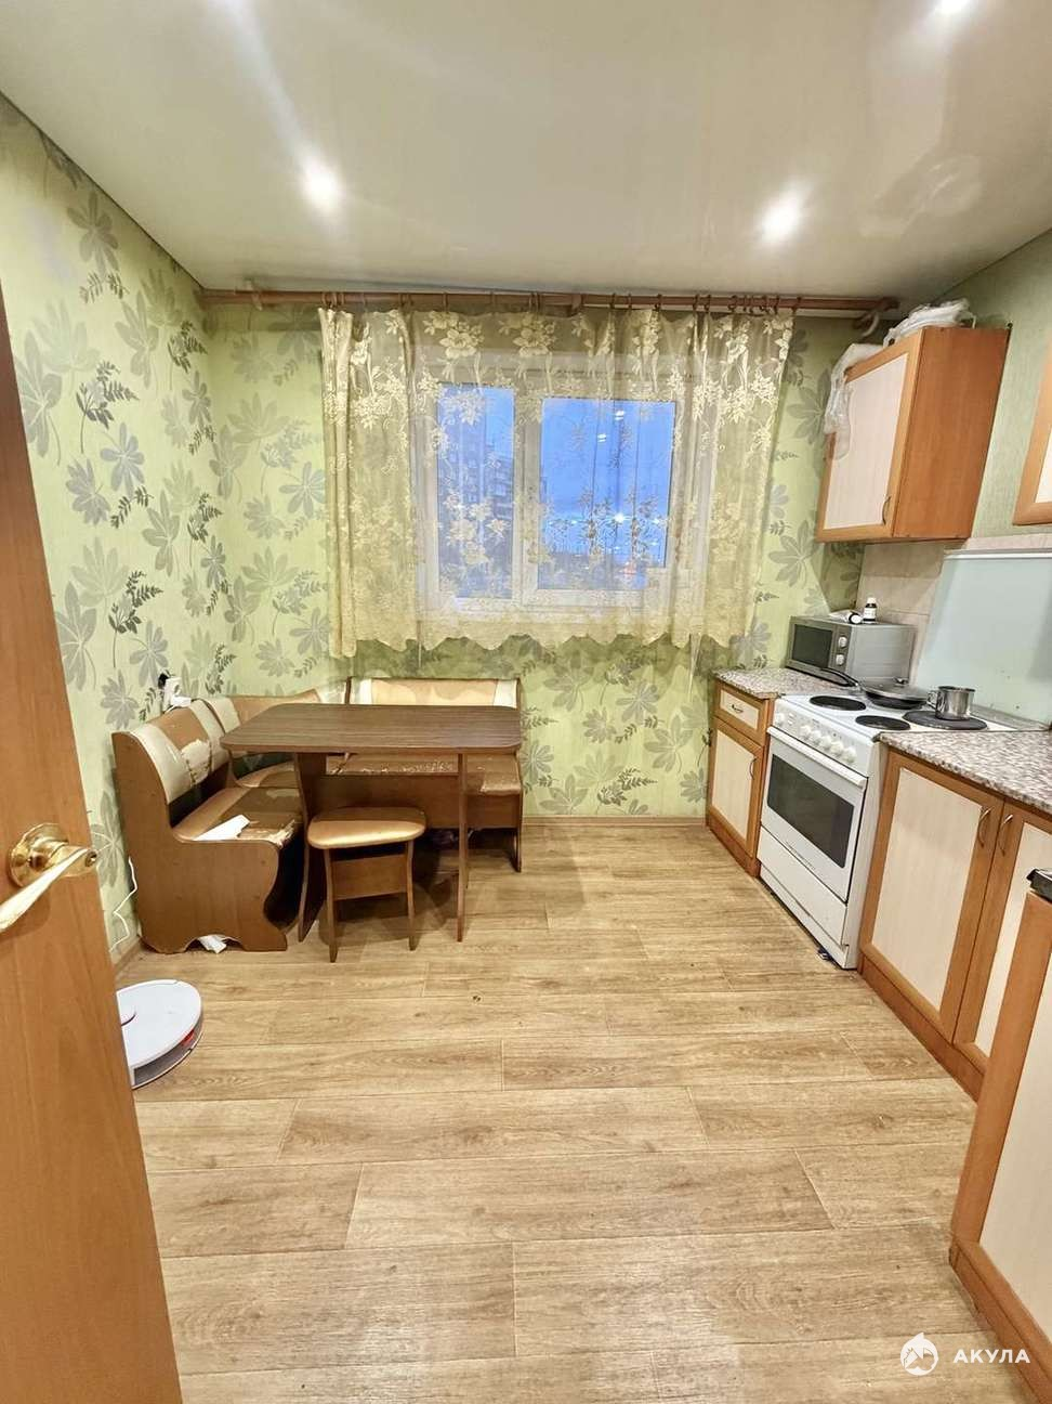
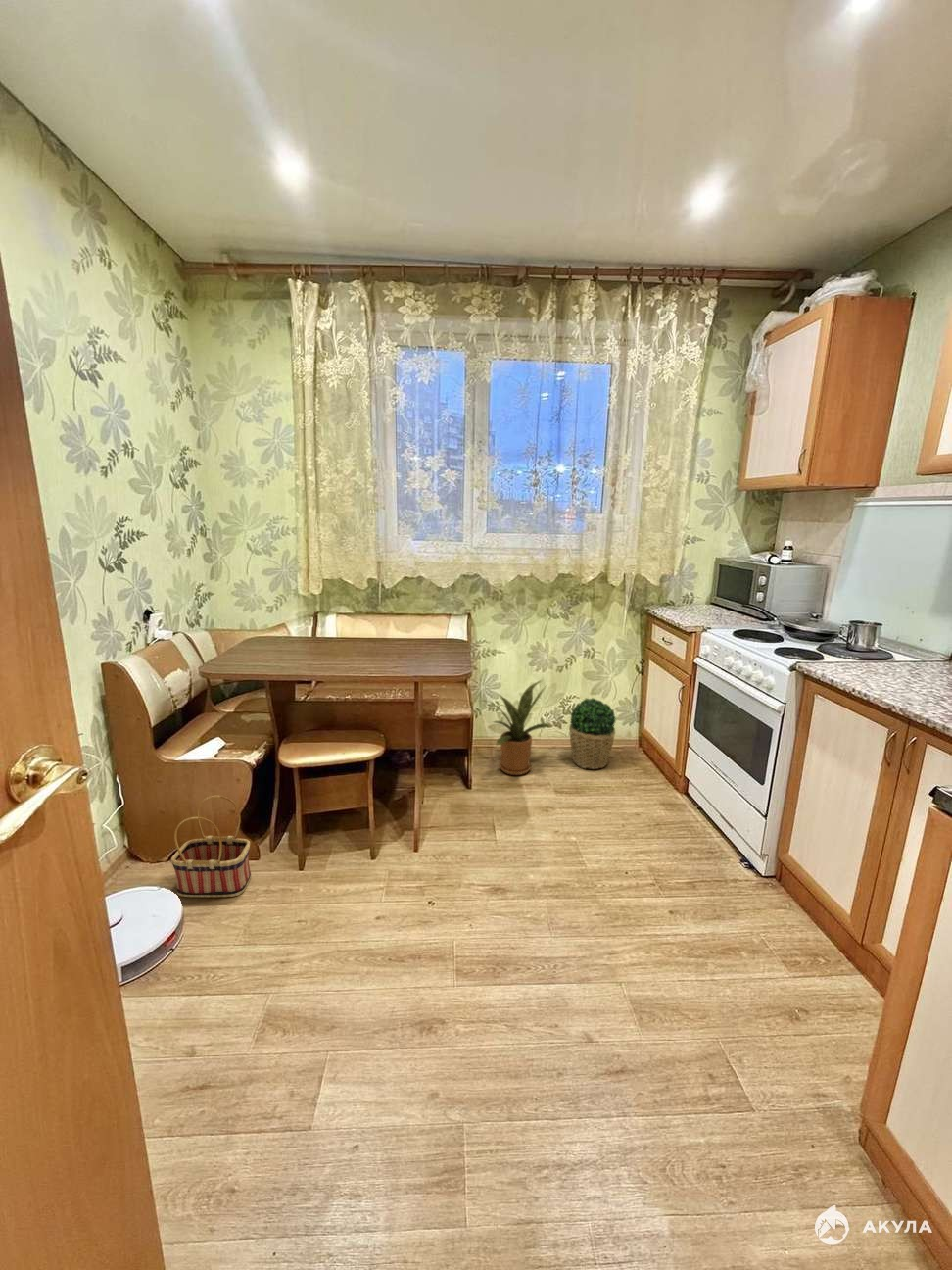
+ house plant (513, 725)
+ basket (212, 846)
+ potted plant (592, 731)
